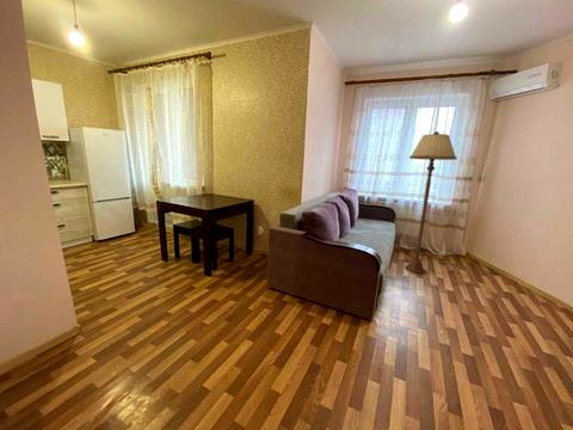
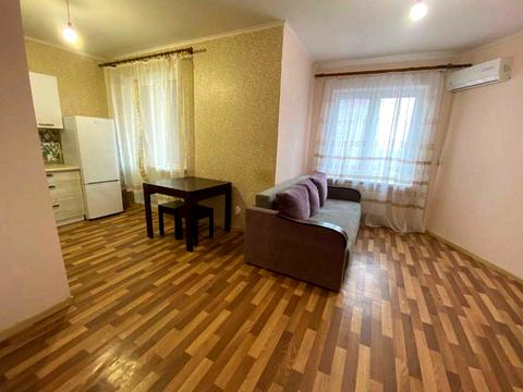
- floor lamp (424, 204)
